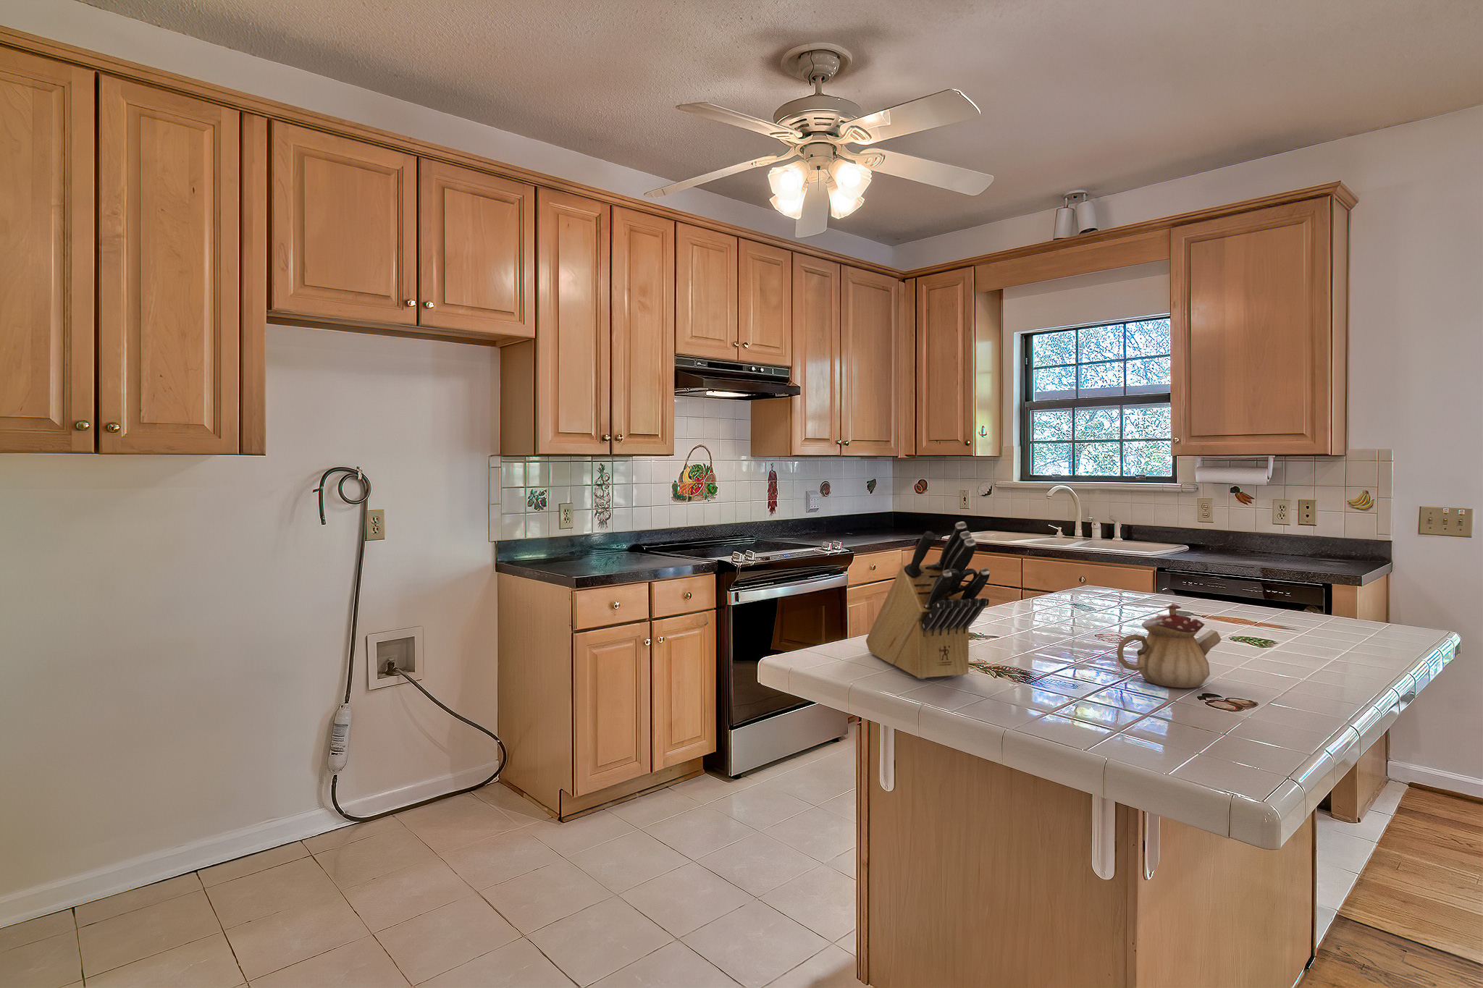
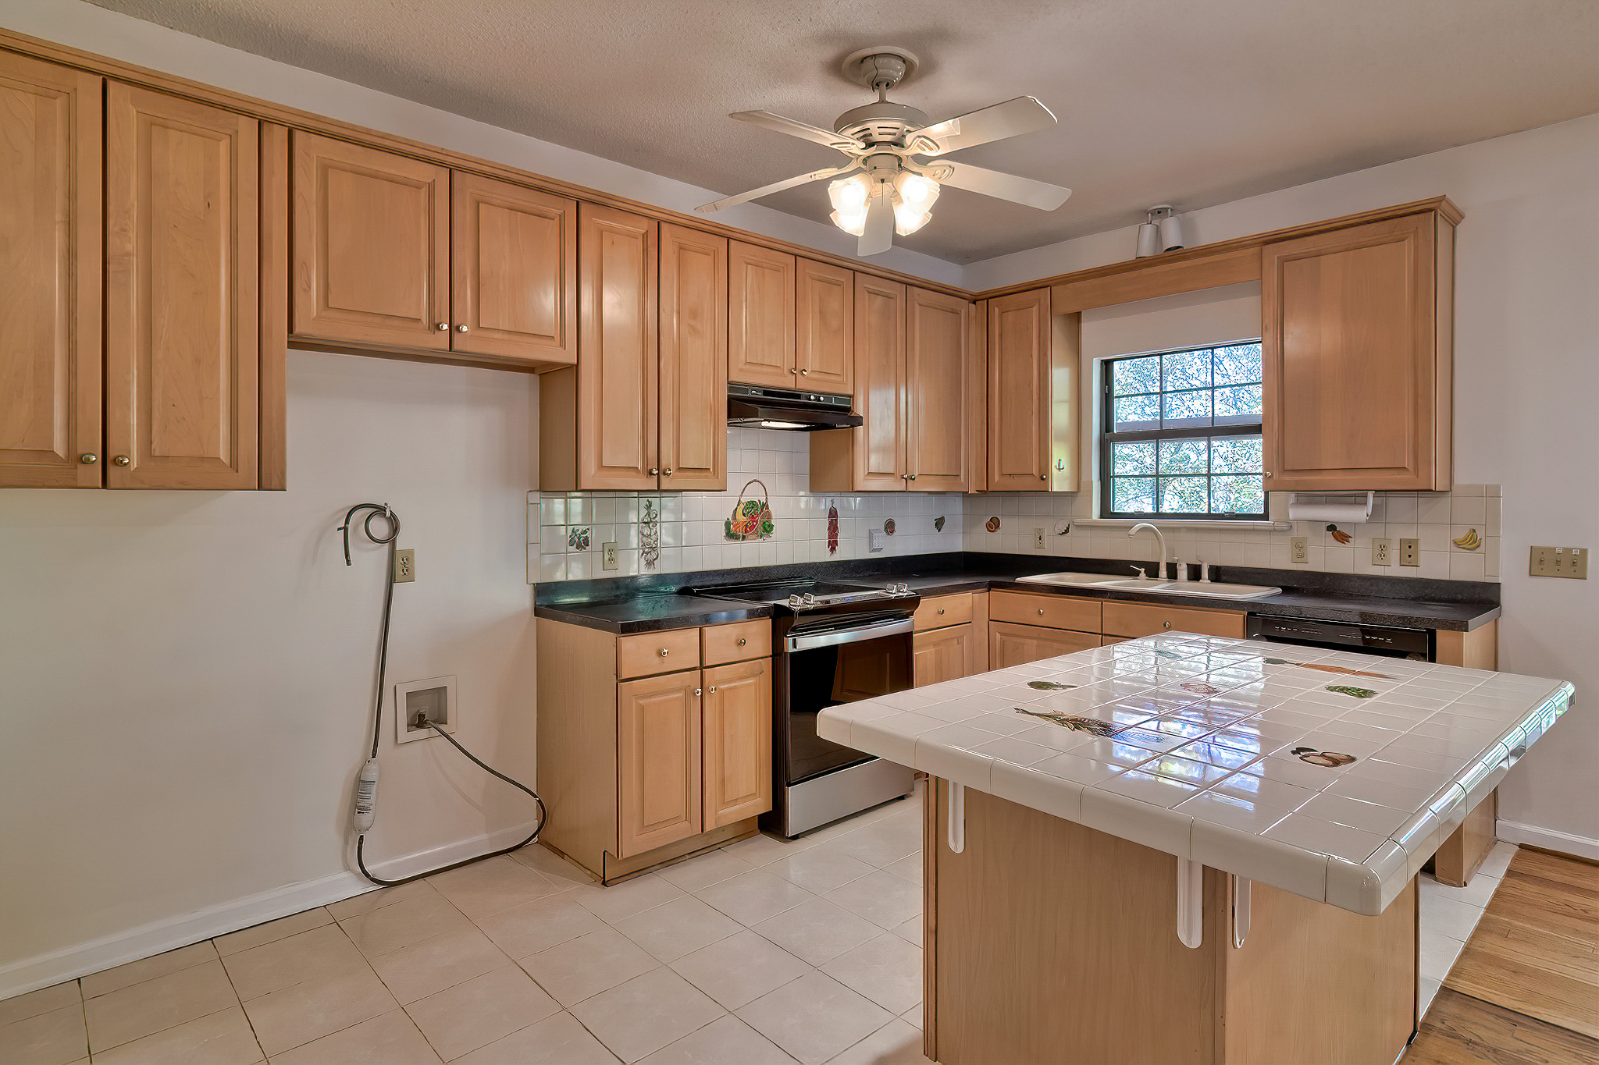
- teapot (1168, 642)
- knife block (923, 594)
